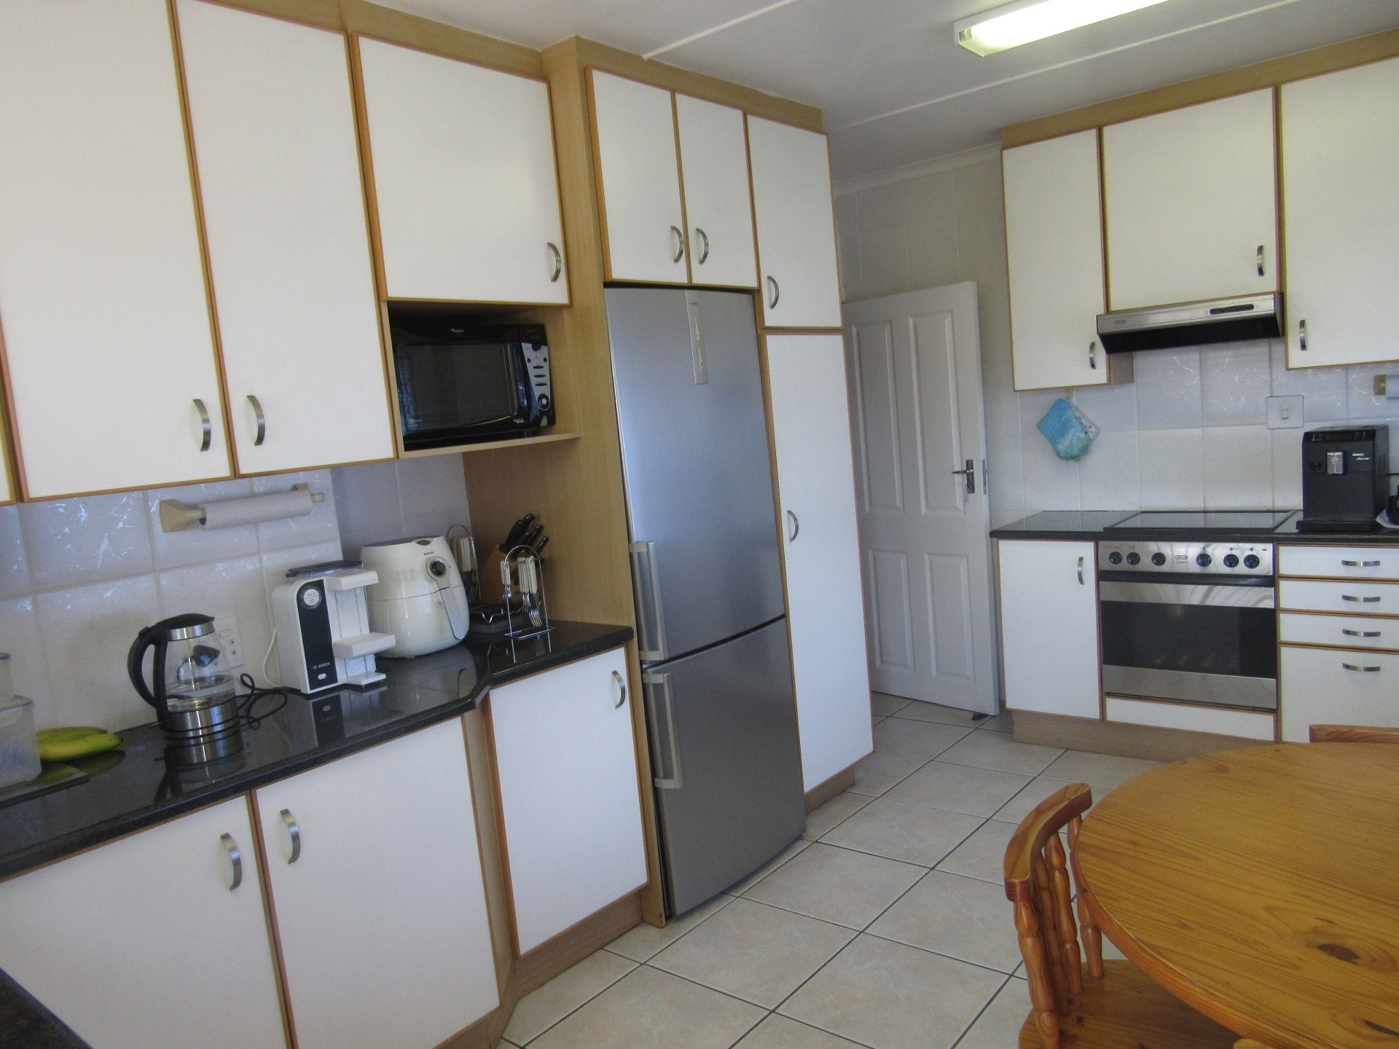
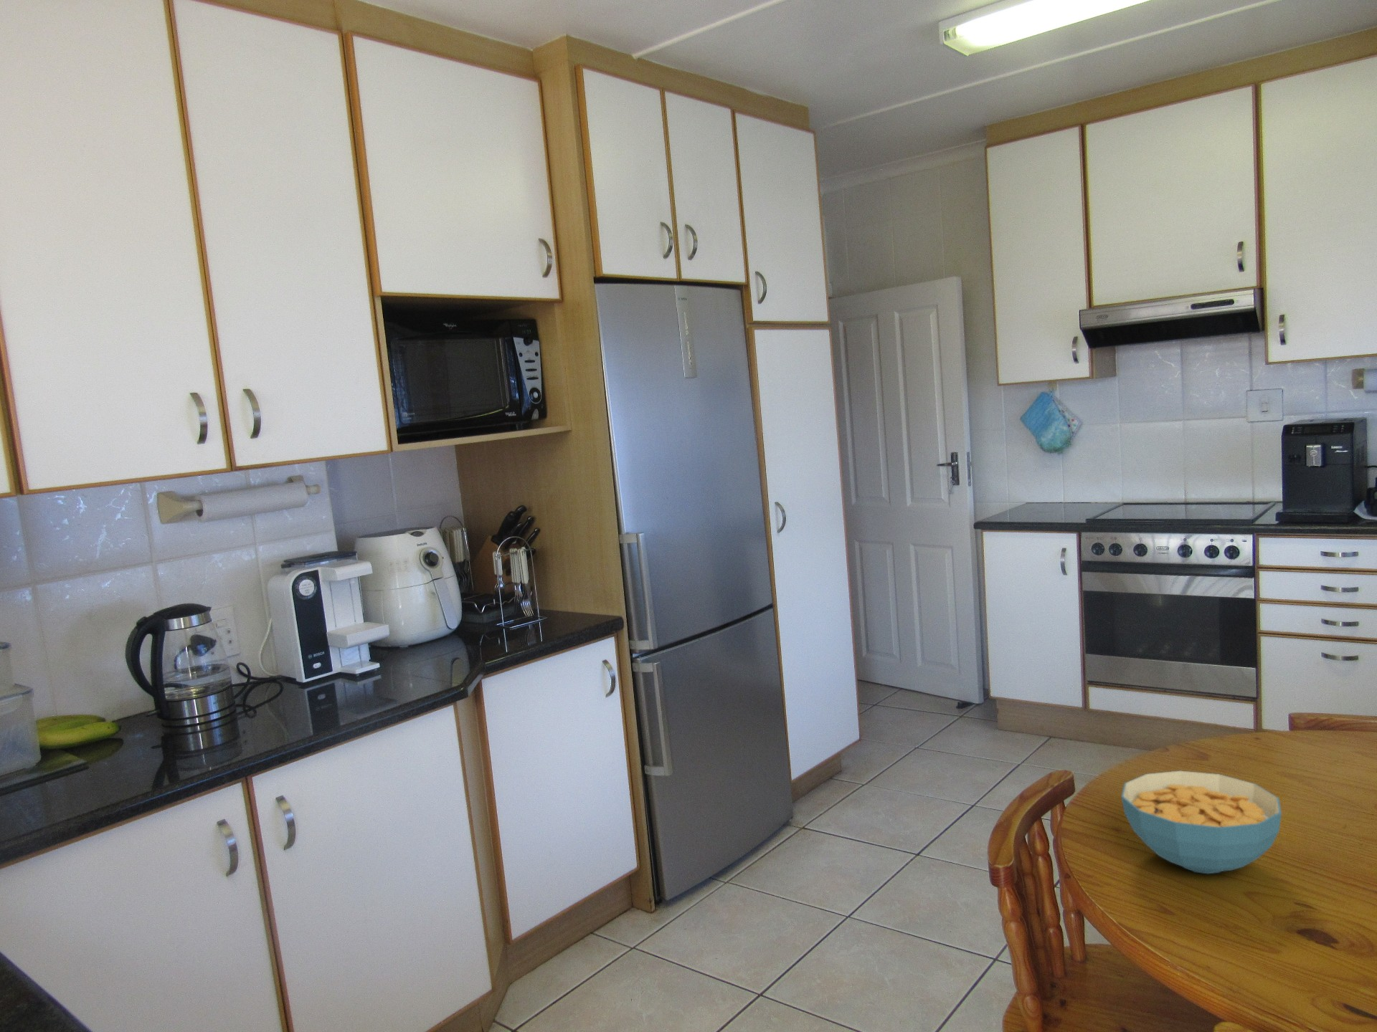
+ cereal bowl (1200, 830)
